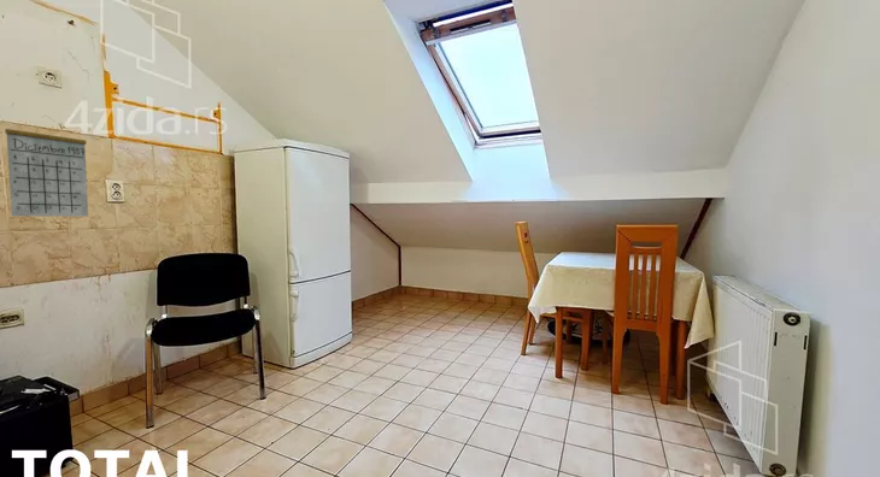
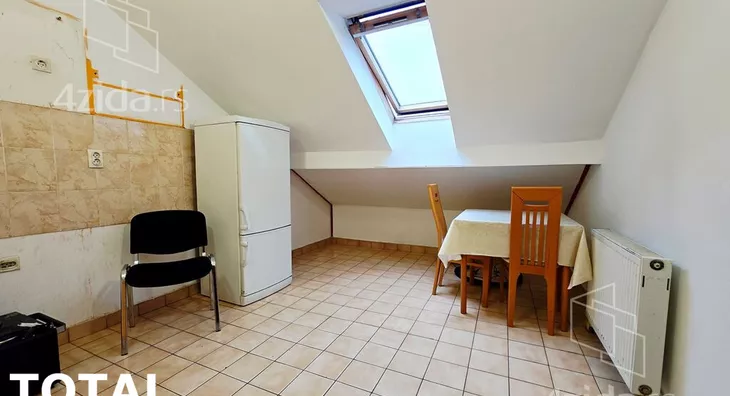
- calendar (49, 165)
